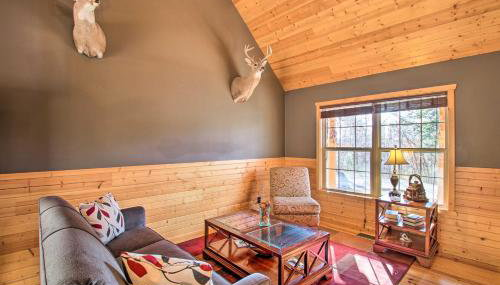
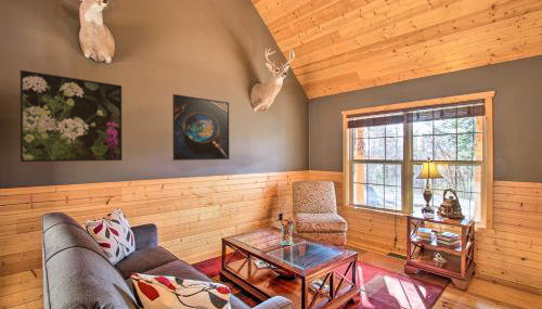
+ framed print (203, 129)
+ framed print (76, 119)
